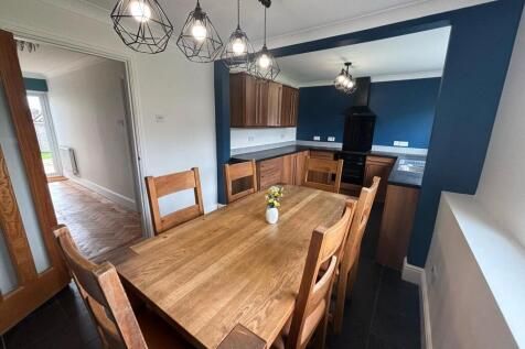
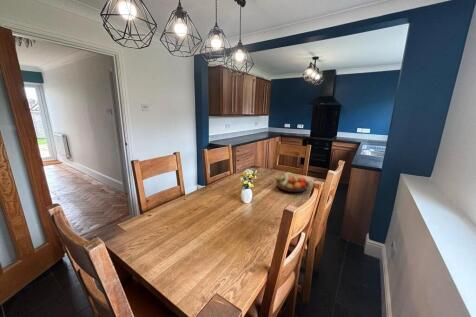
+ fruit bowl (292, 180)
